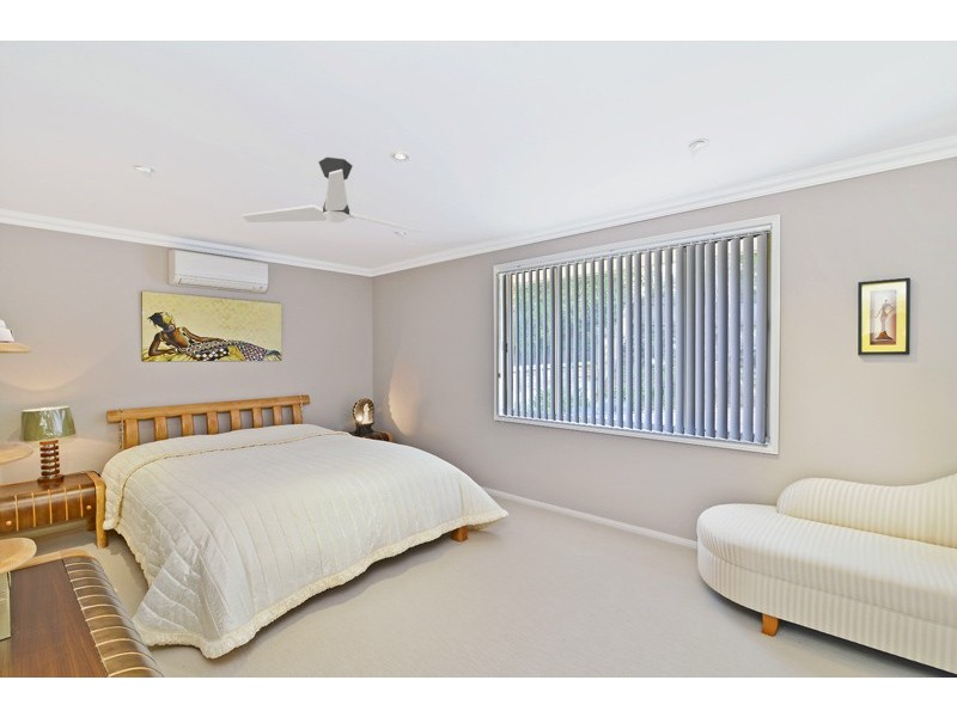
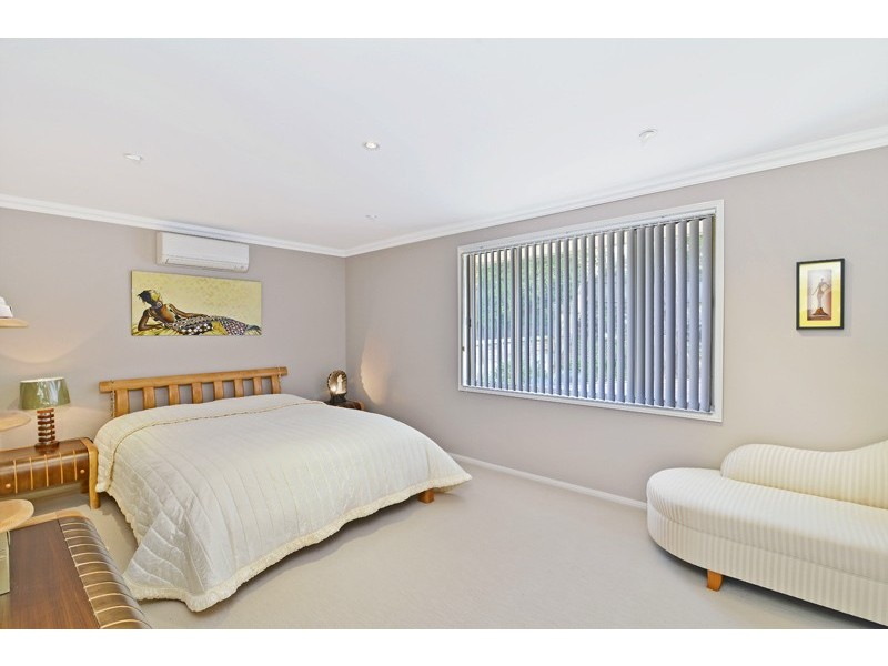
- ceiling fan (335, 183)
